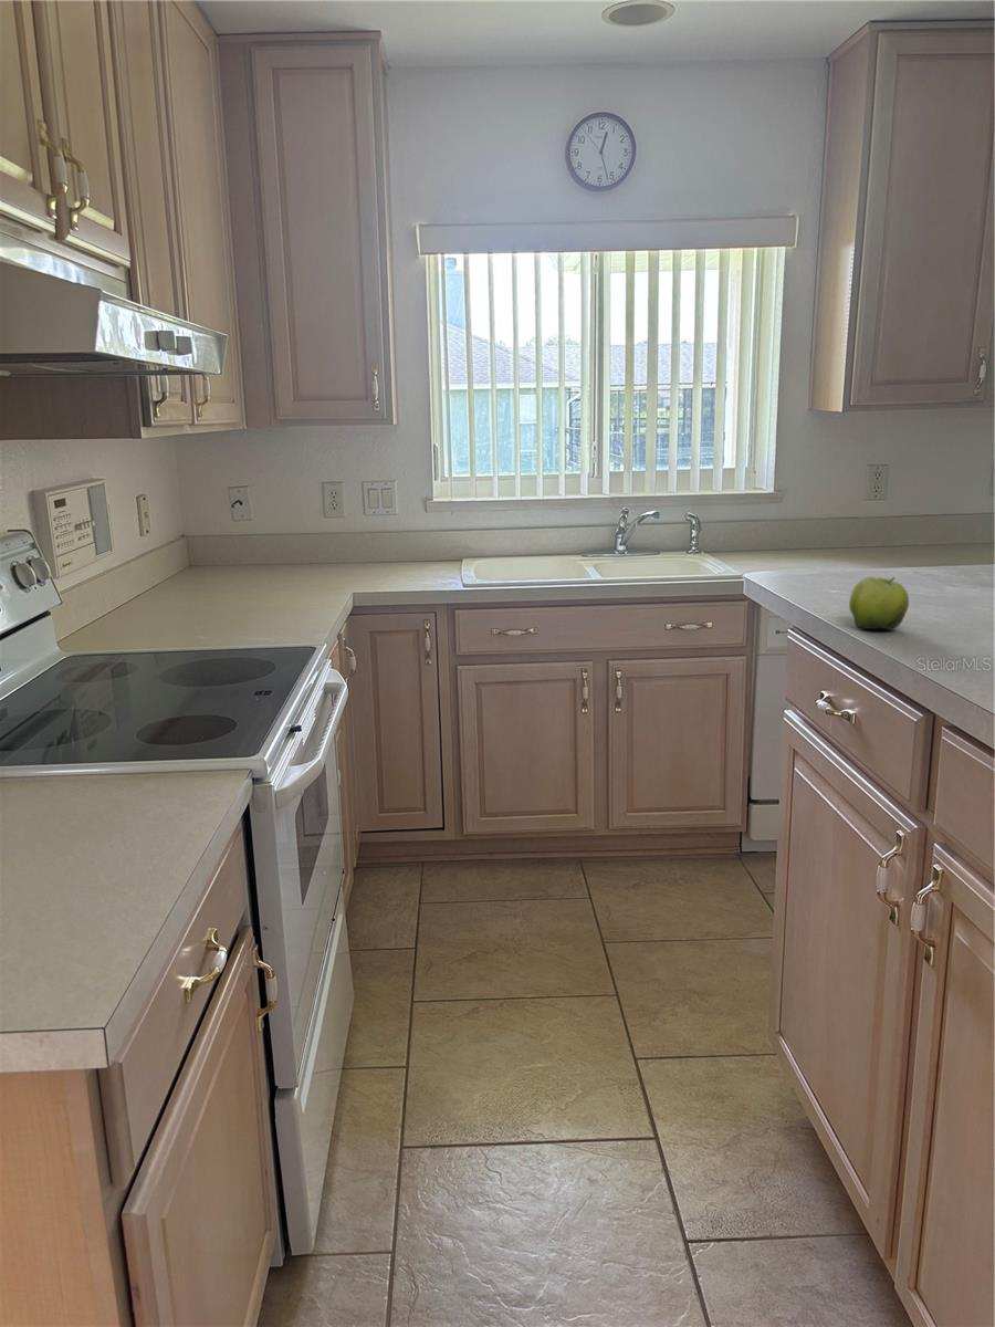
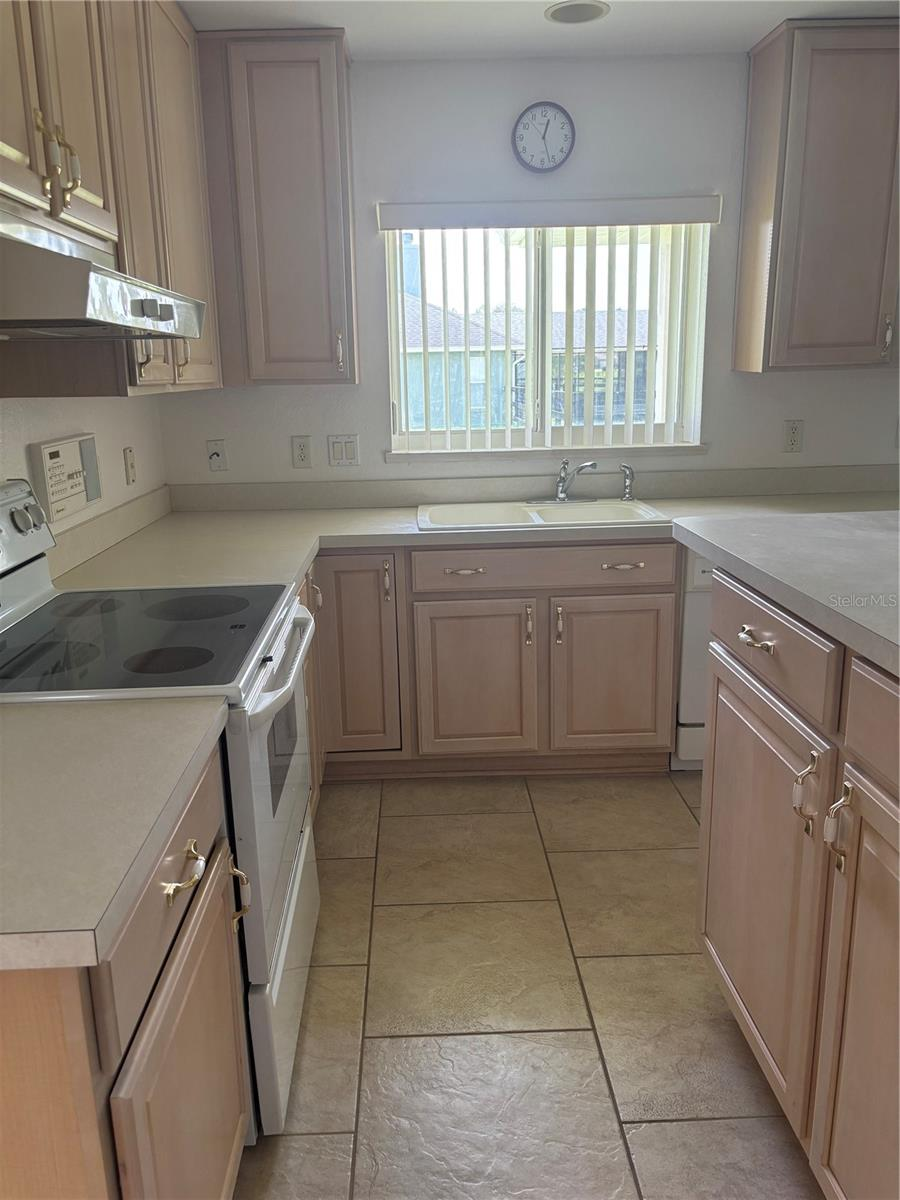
- fruit (879, 602)
